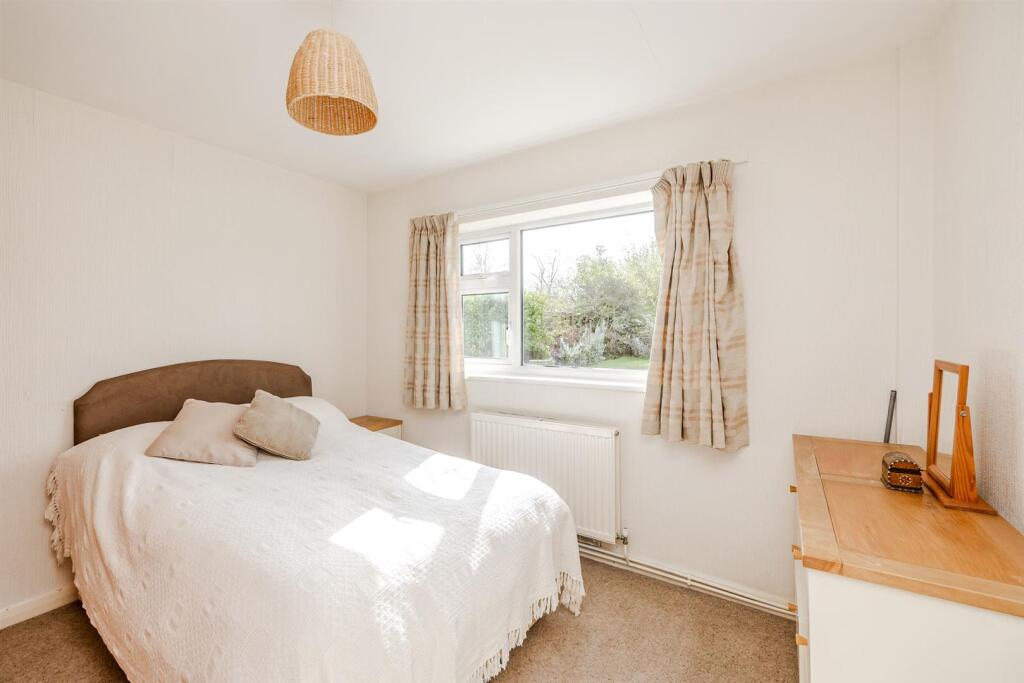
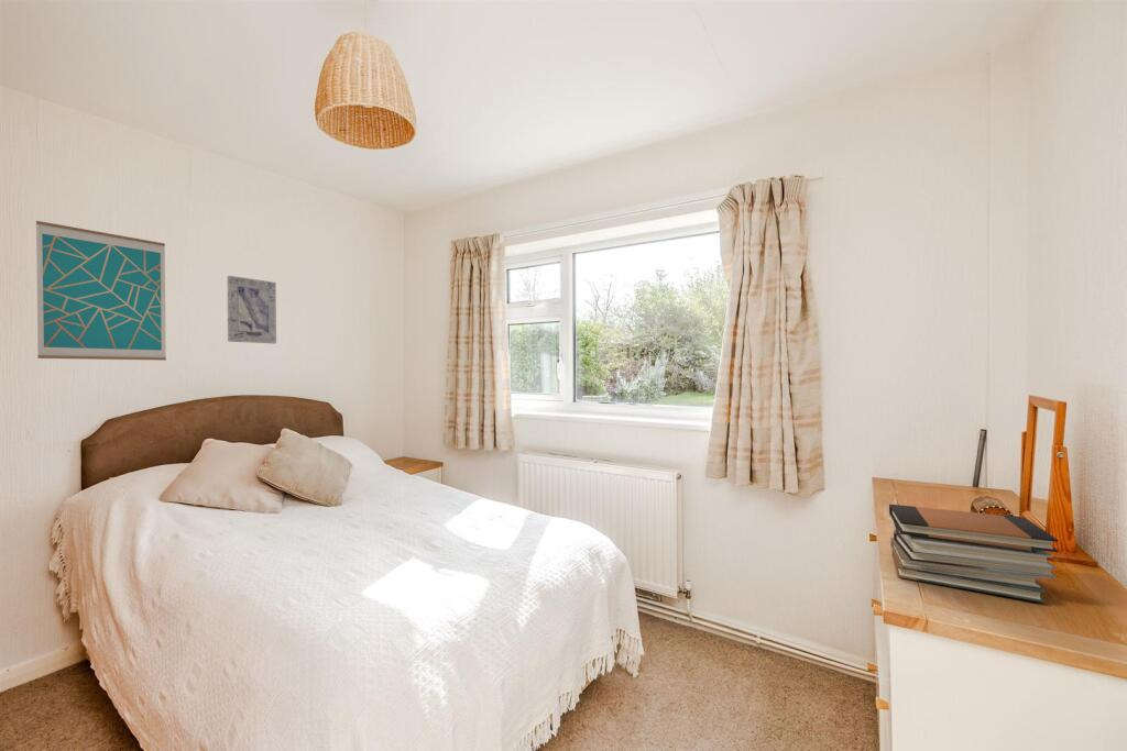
+ book stack (963, 548)
+ wall art (252, 310)
+ wall art (106, 296)
